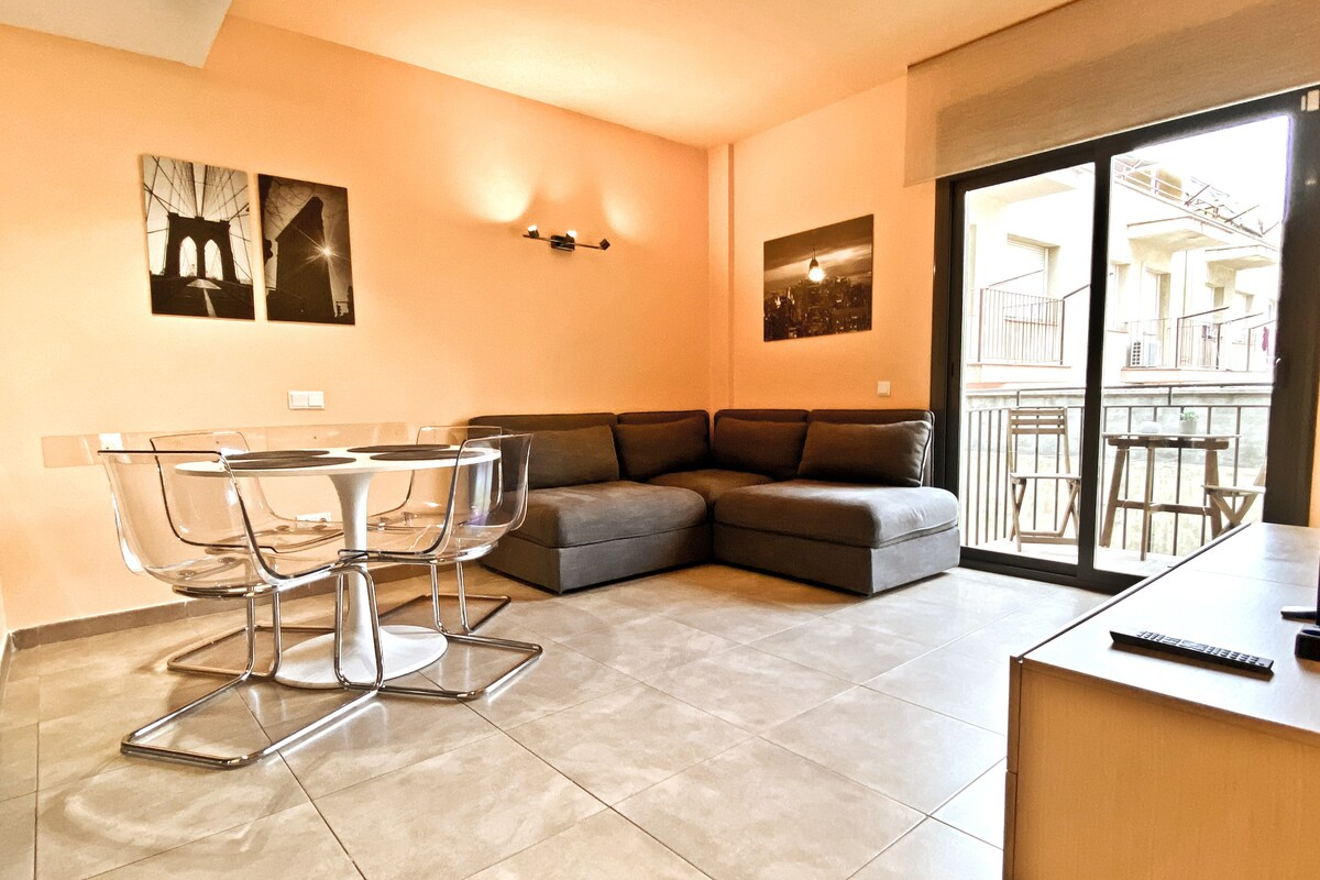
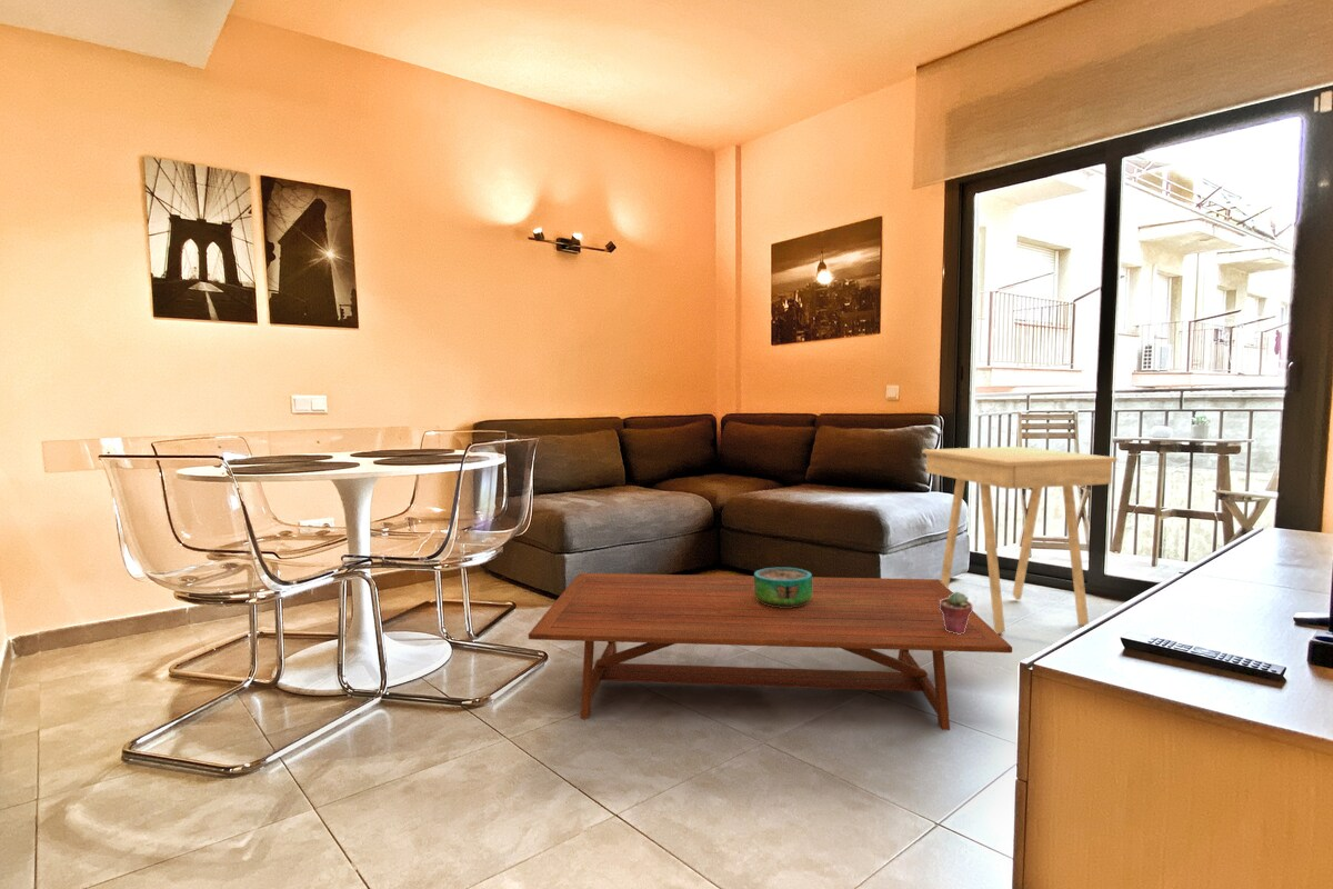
+ decorative bowl (782, 586)
+ coffee table (756, 645)
+ side table (1023, 535)
+ potted succulent (955, 610)
